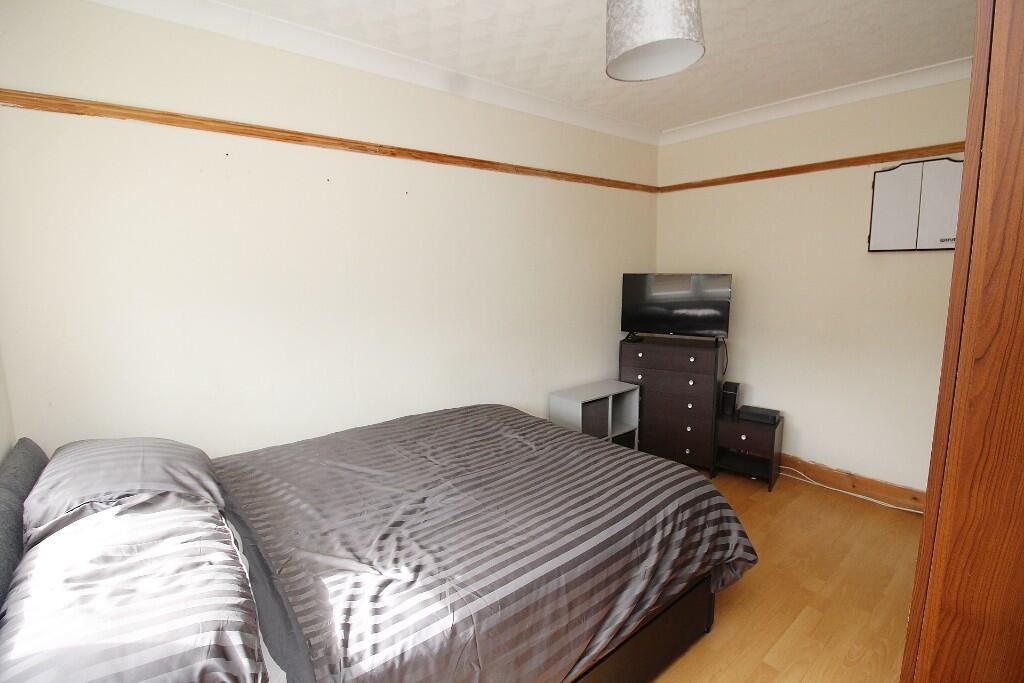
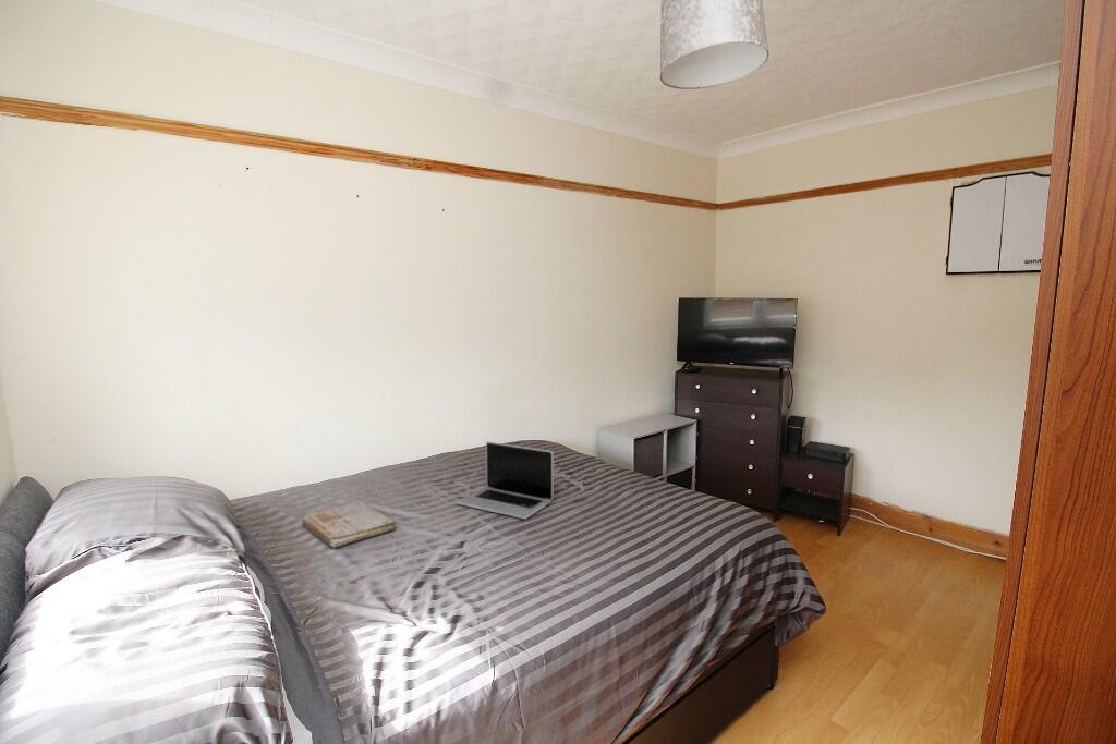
+ book (348, 522)
+ laptop (505, 477)
